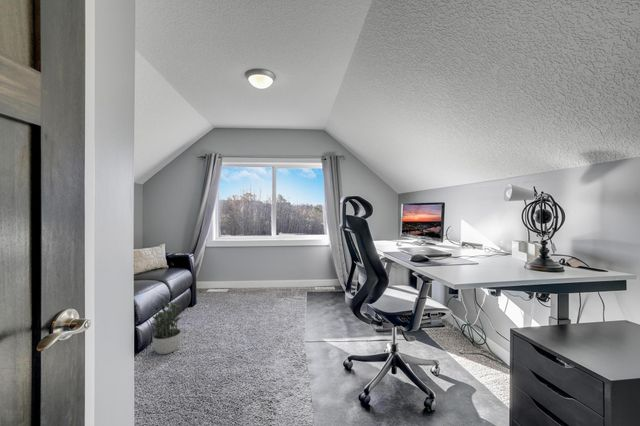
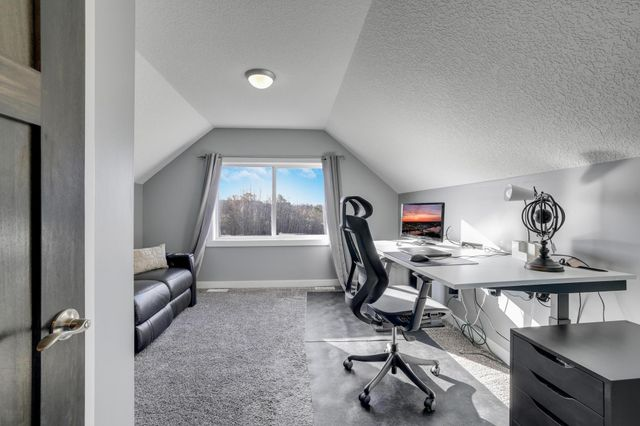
- potted plant (165, 325)
